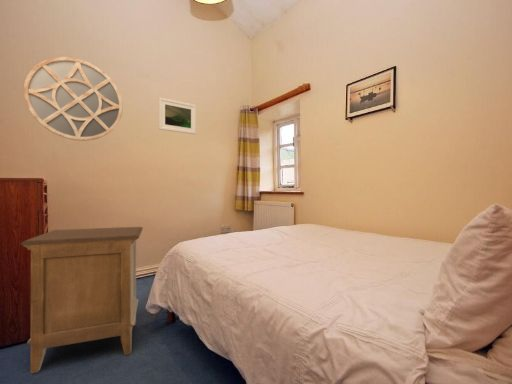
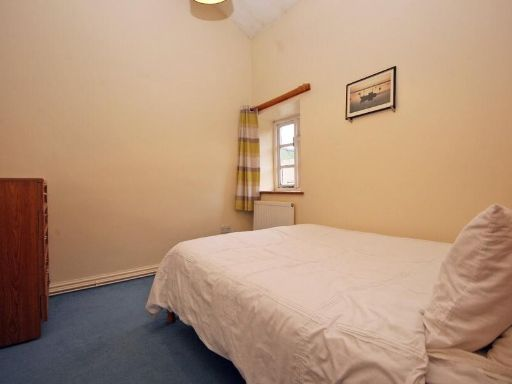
- nightstand (92, 287)
- home mirror (77, 99)
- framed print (178, 116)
